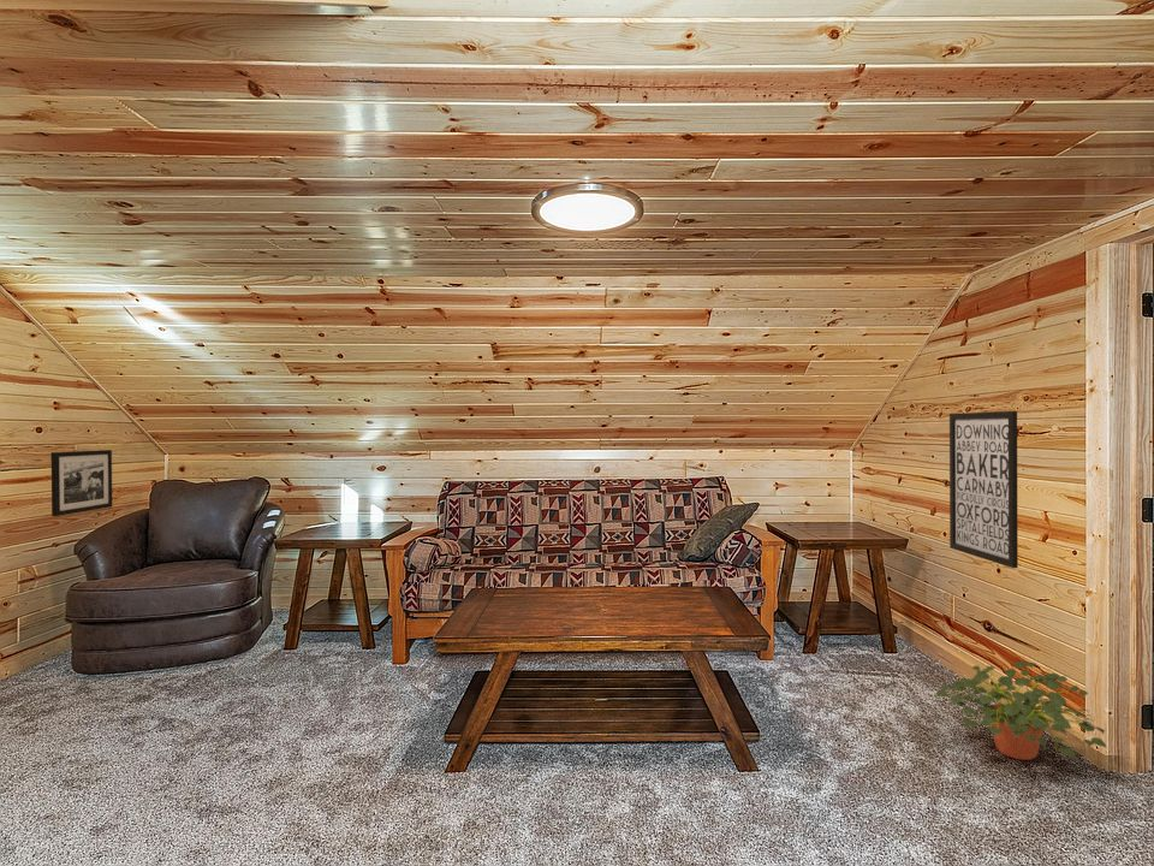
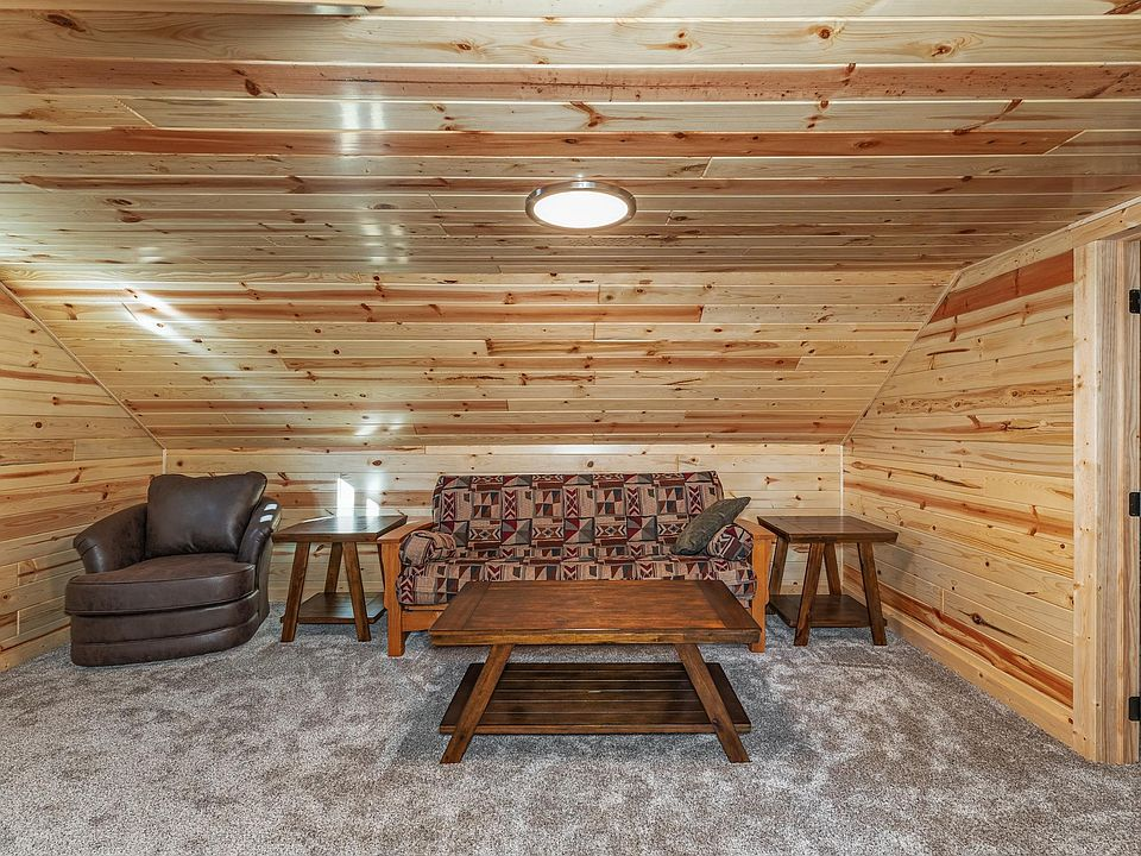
- potted plant (1025, 718)
- wall art (981, 485)
- picture frame (83, 481)
